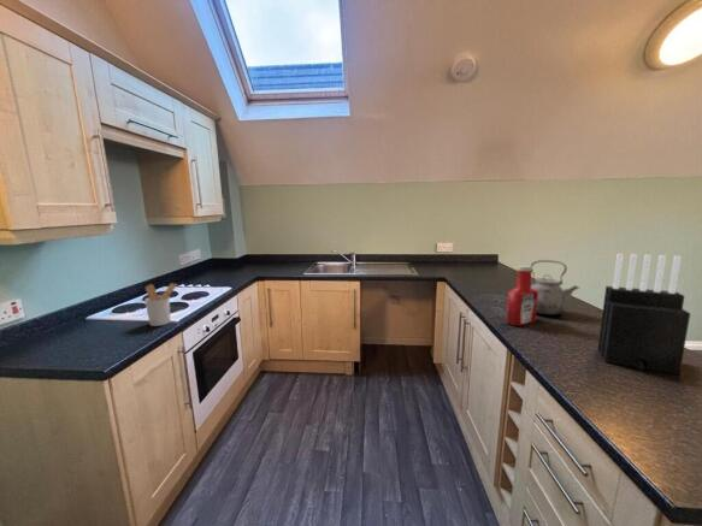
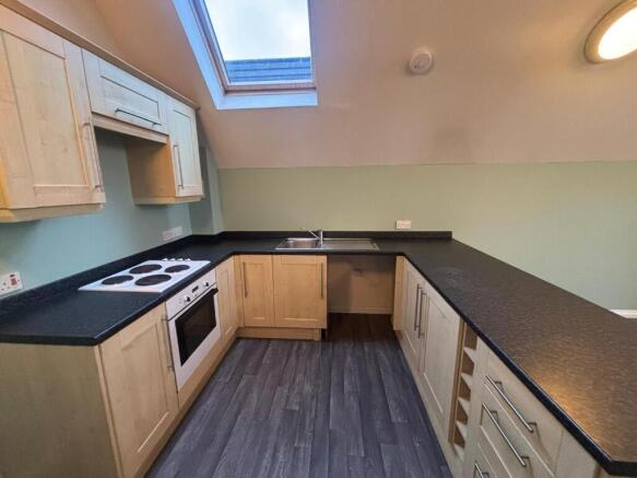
- kettle (553, 286)
- knife block (643, 311)
- utensil holder (163, 302)
- soap bottle (523, 294)
